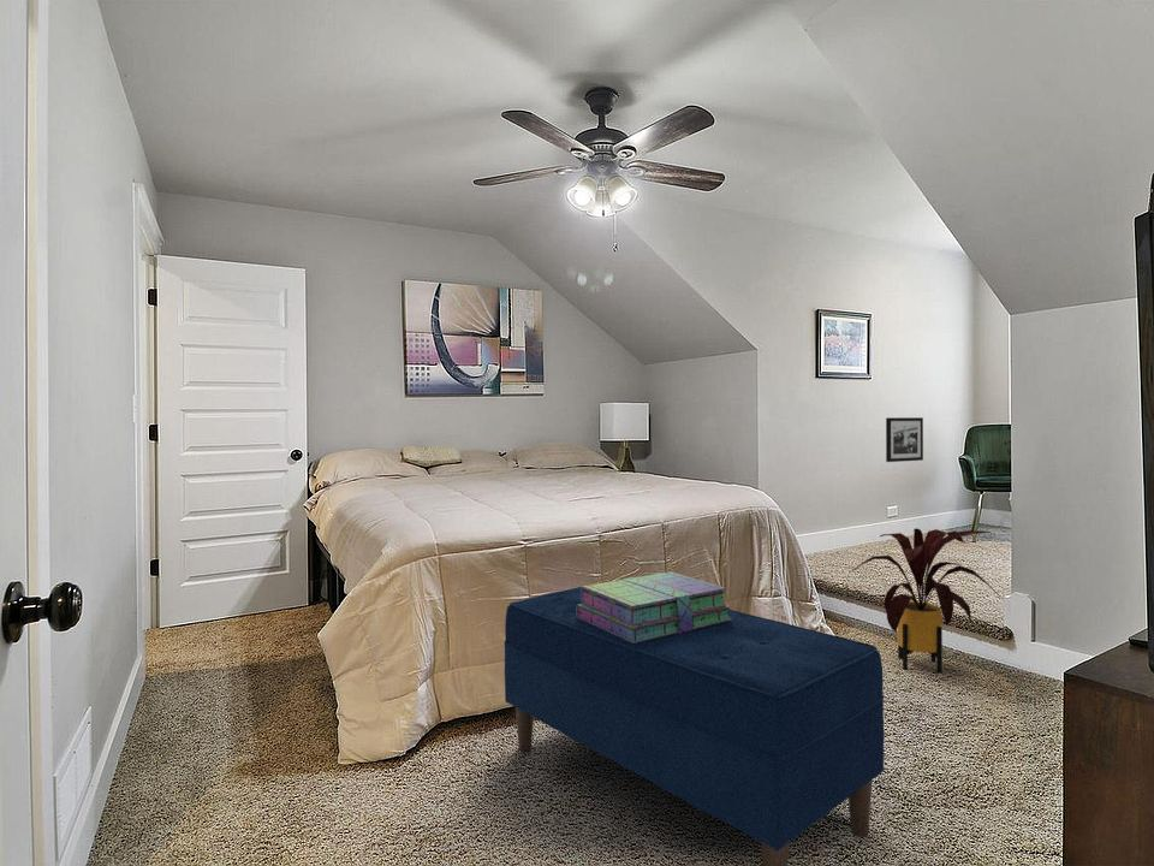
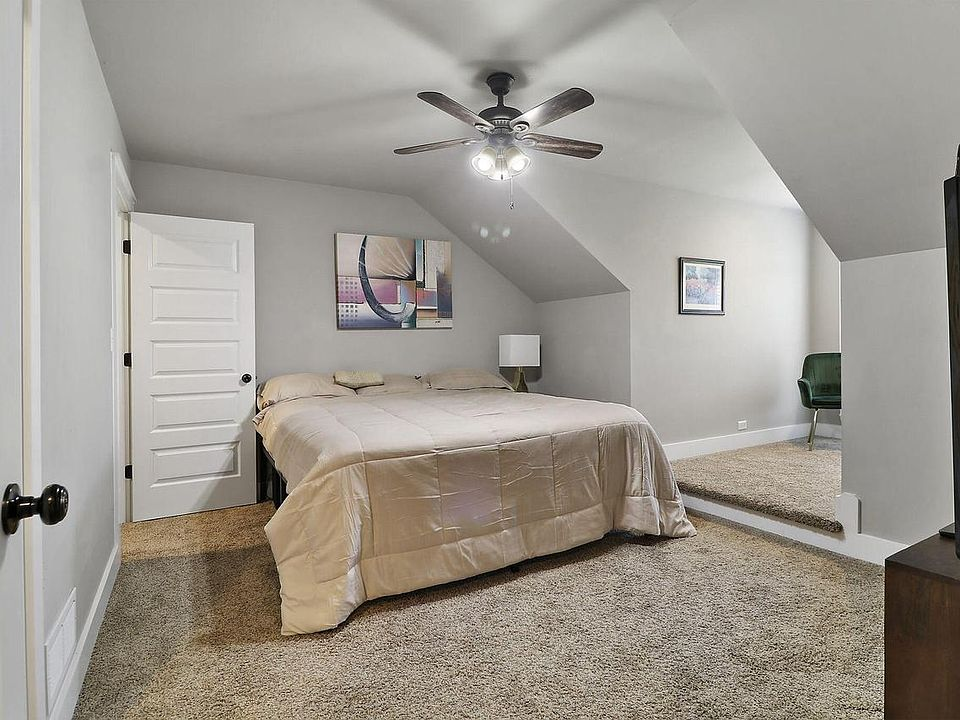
- picture frame (904, 439)
- house plant (921, 594)
- stack of books (653, 601)
- bench (672, 704)
